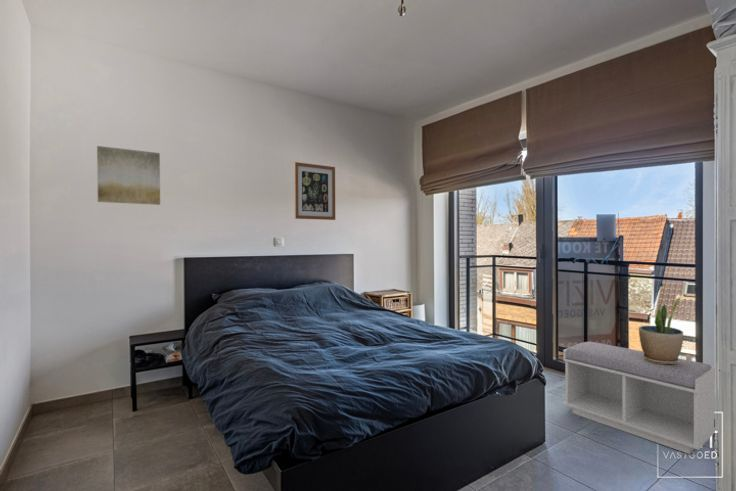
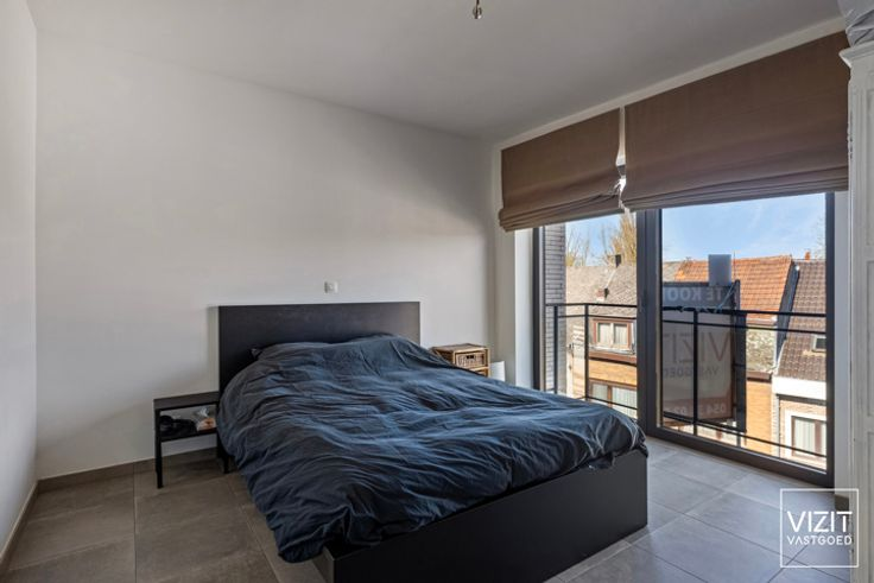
- wall art (129, 176)
- wall art (315, 192)
- bench (633, 389)
- potted plant (660, 327)
